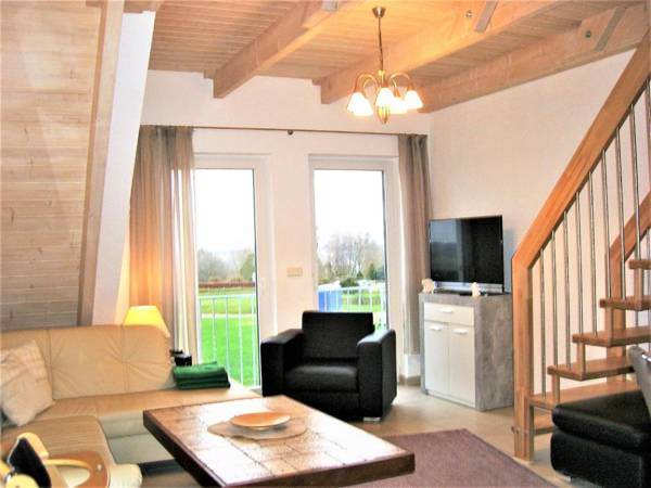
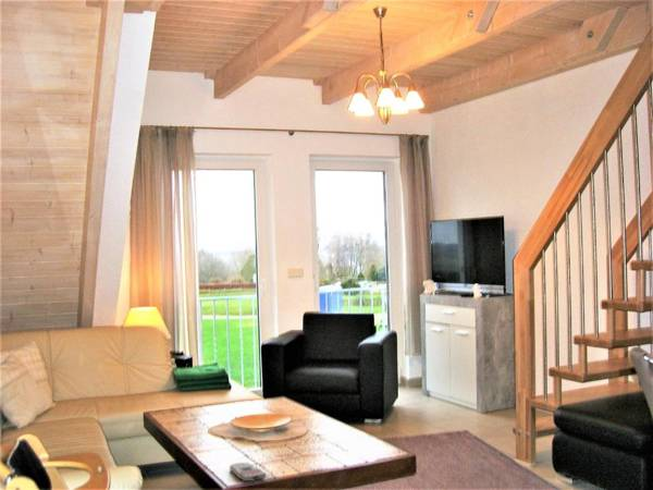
+ remote control (246, 471)
